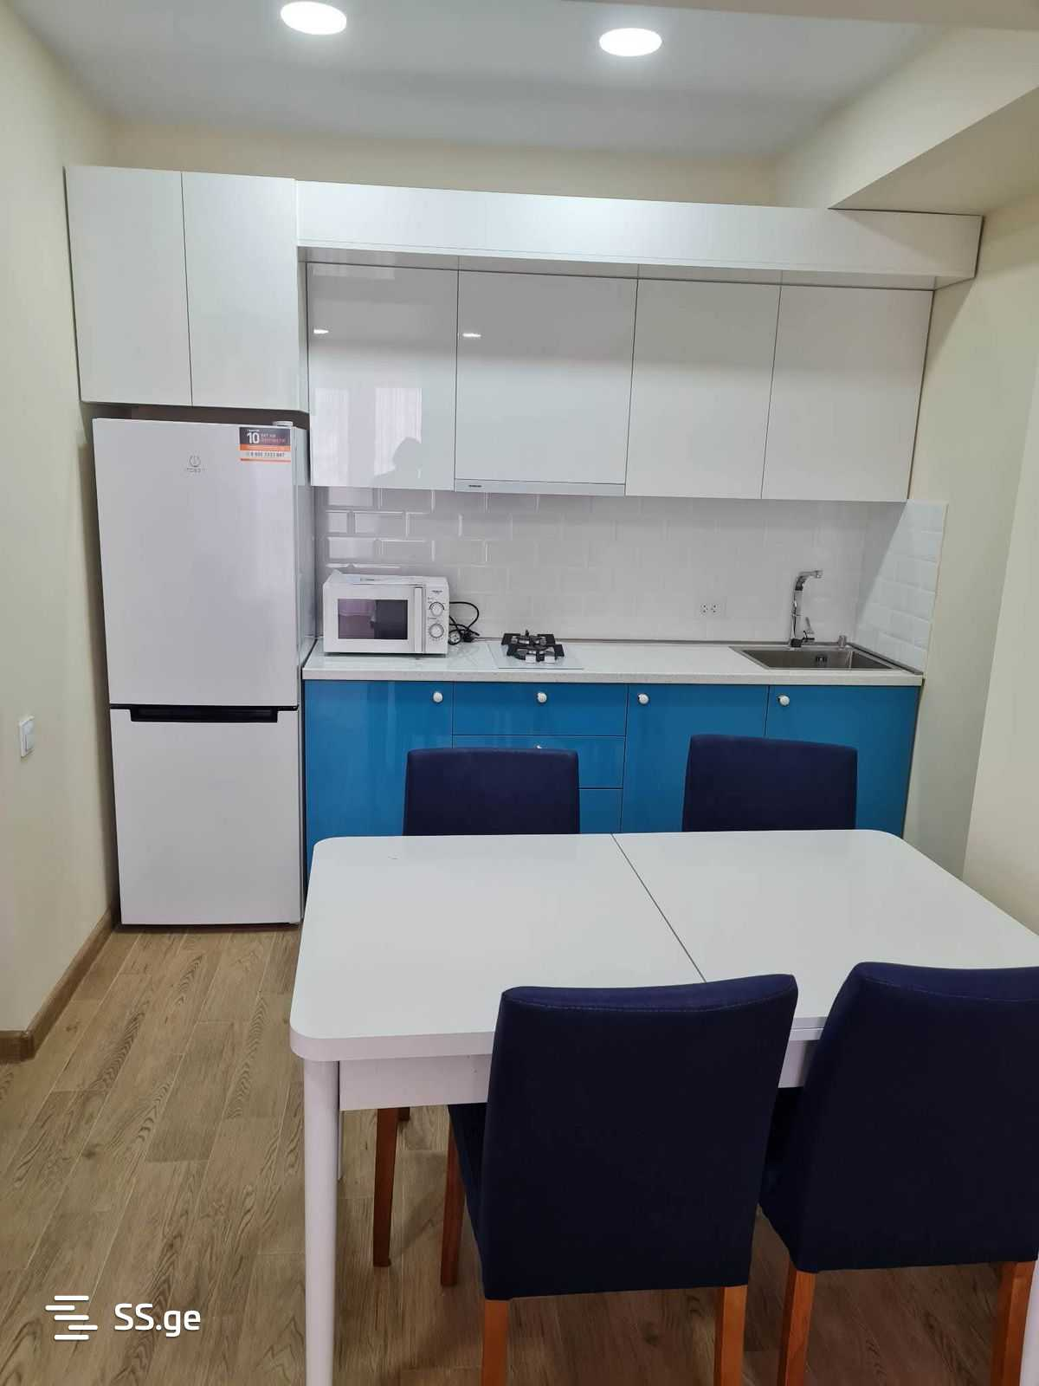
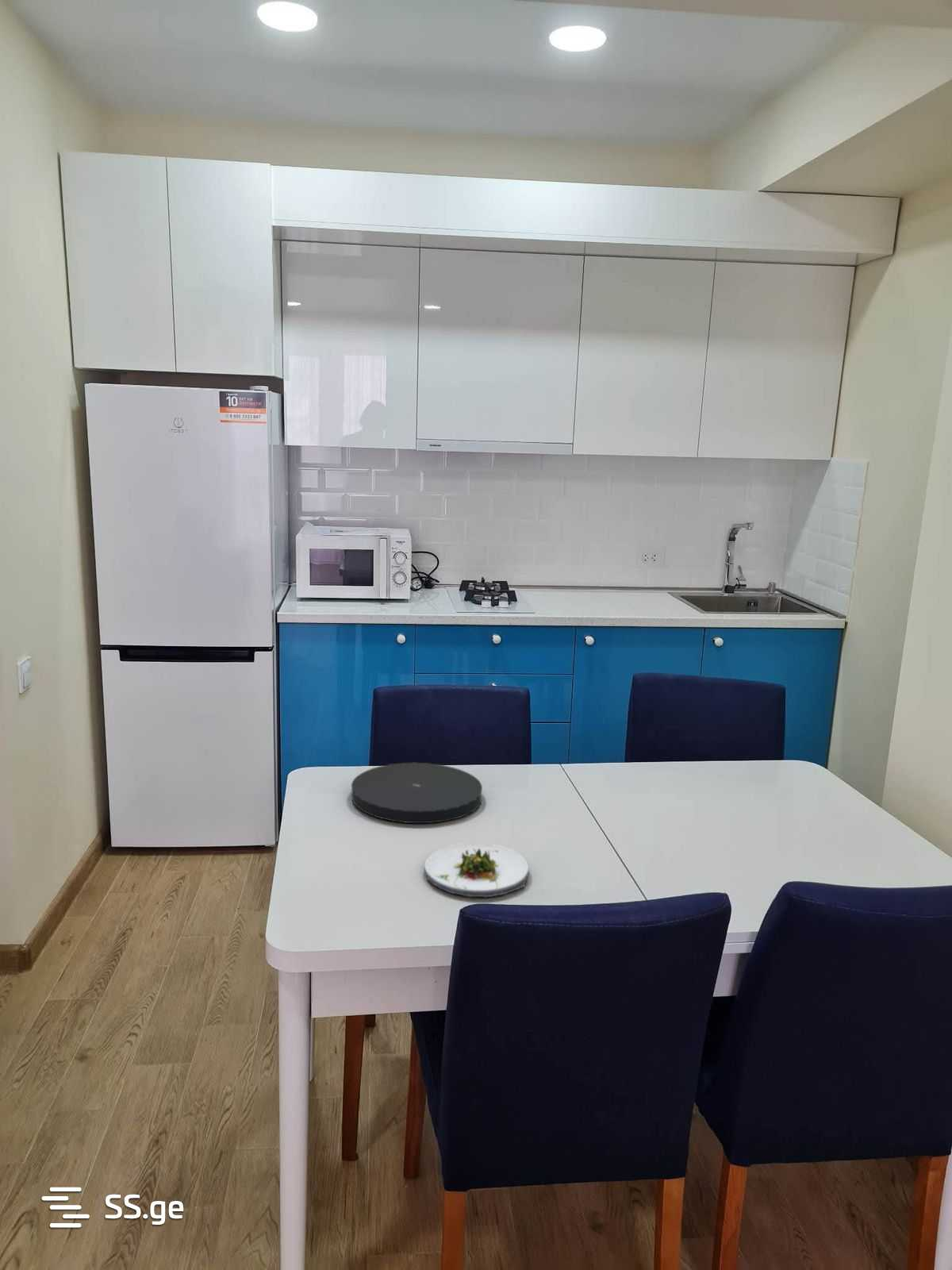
+ salad plate (477, 862)
+ plate (416, 791)
